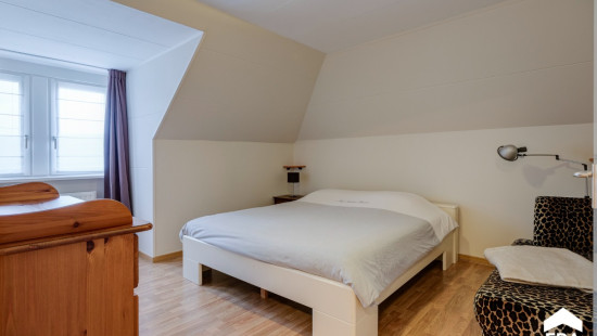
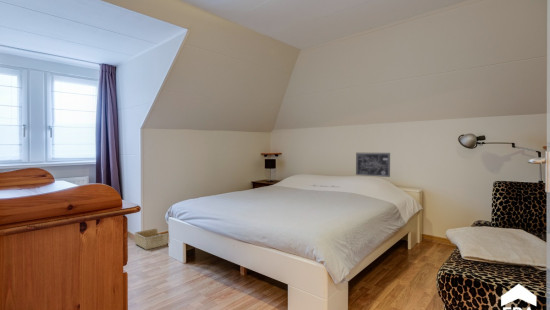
+ storage bin (152, 238)
+ wall art (372, 164)
